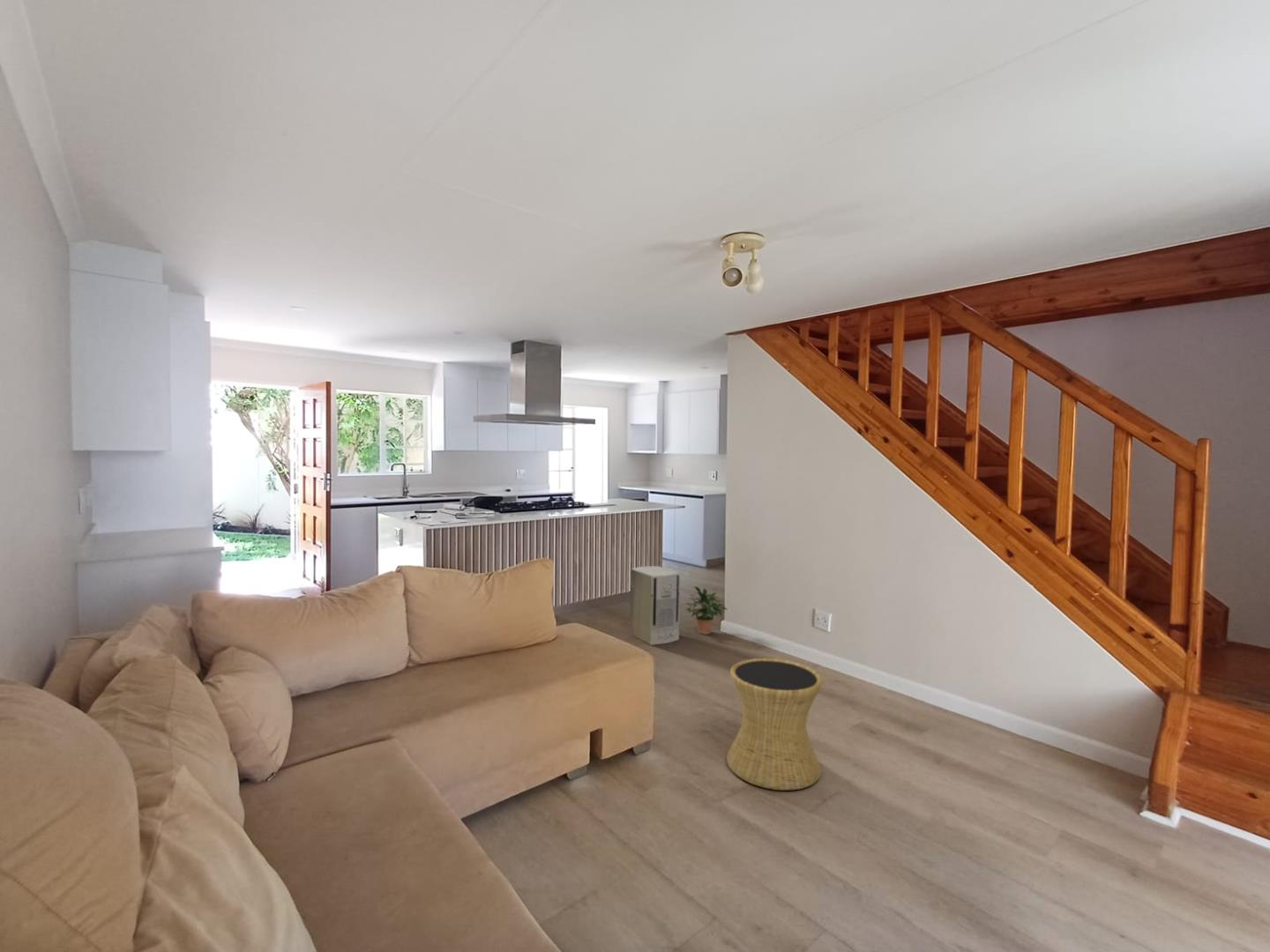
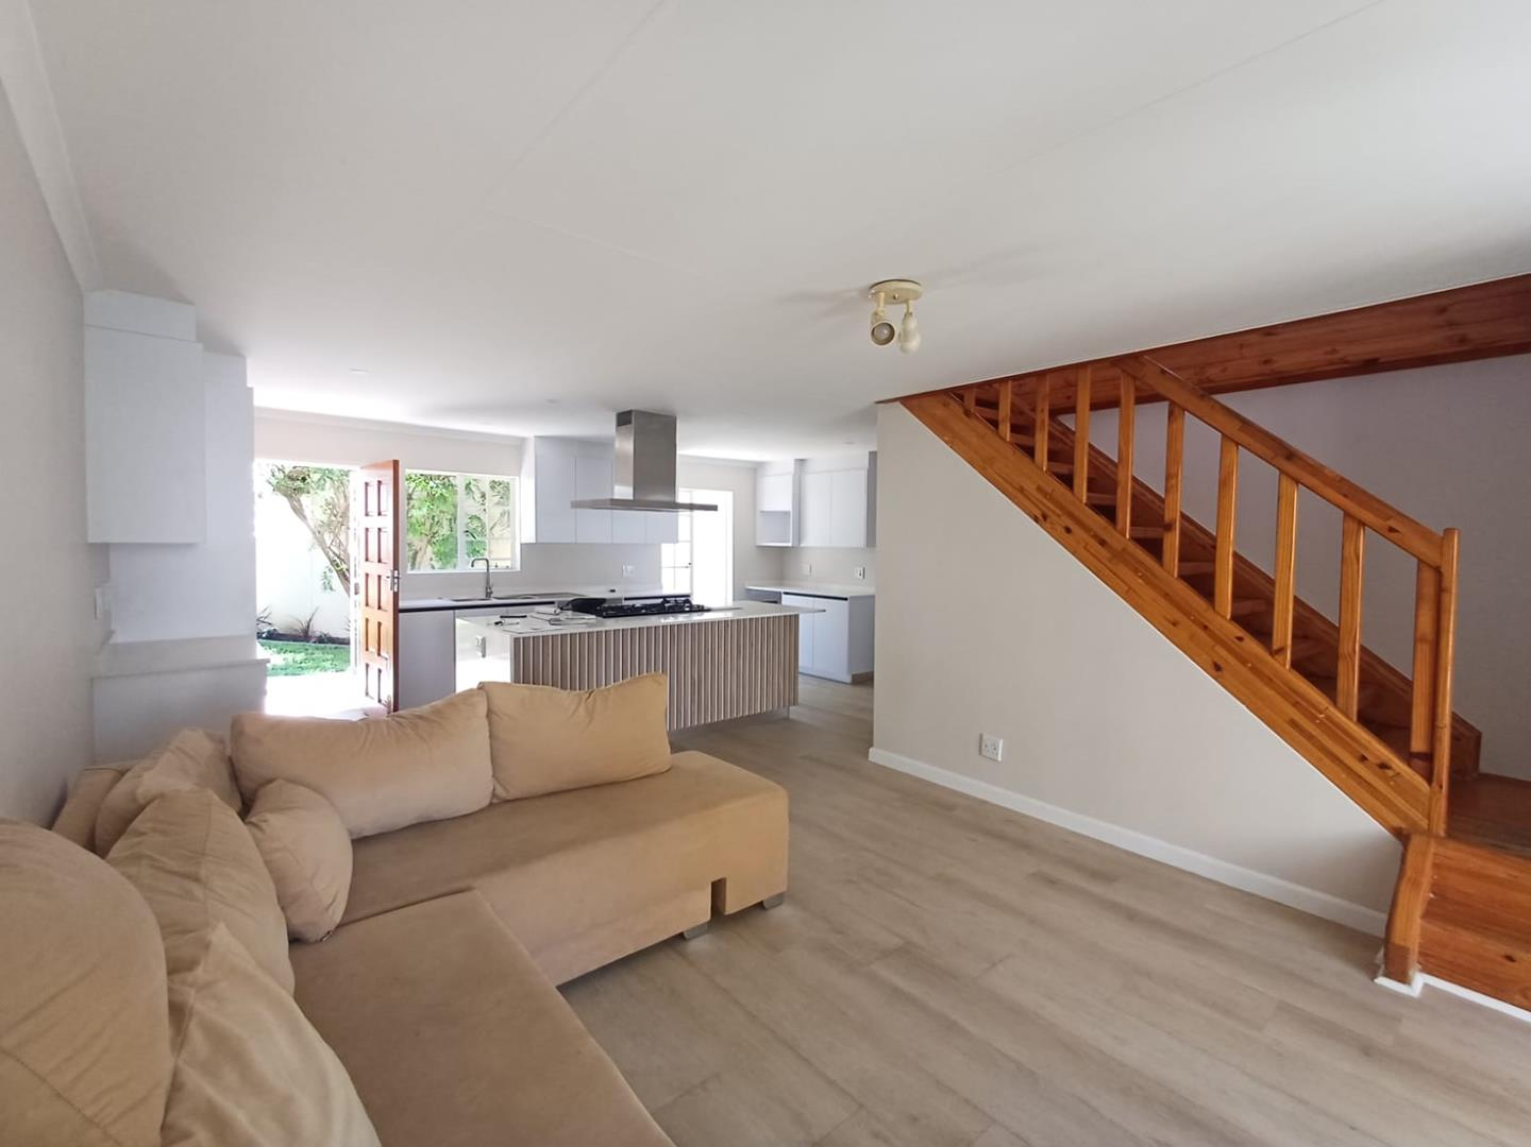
- air purifier (654, 604)
- potted plant (707, 610)
- side table (773, 719)
